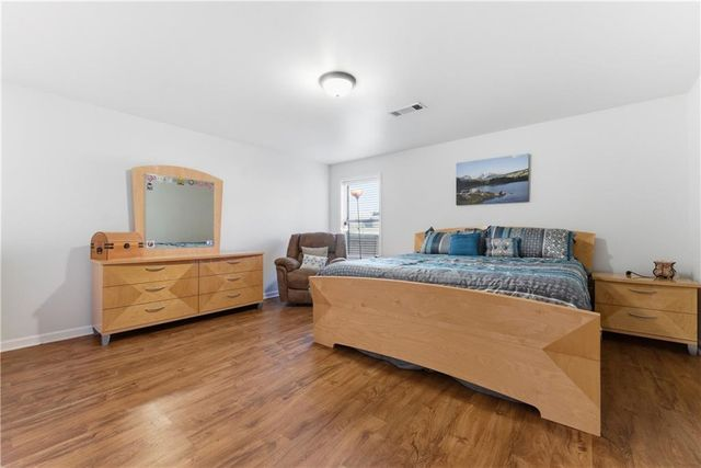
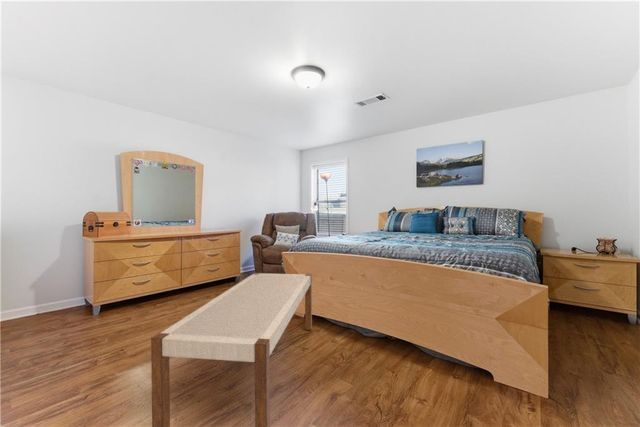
+ bench (258, 331)
